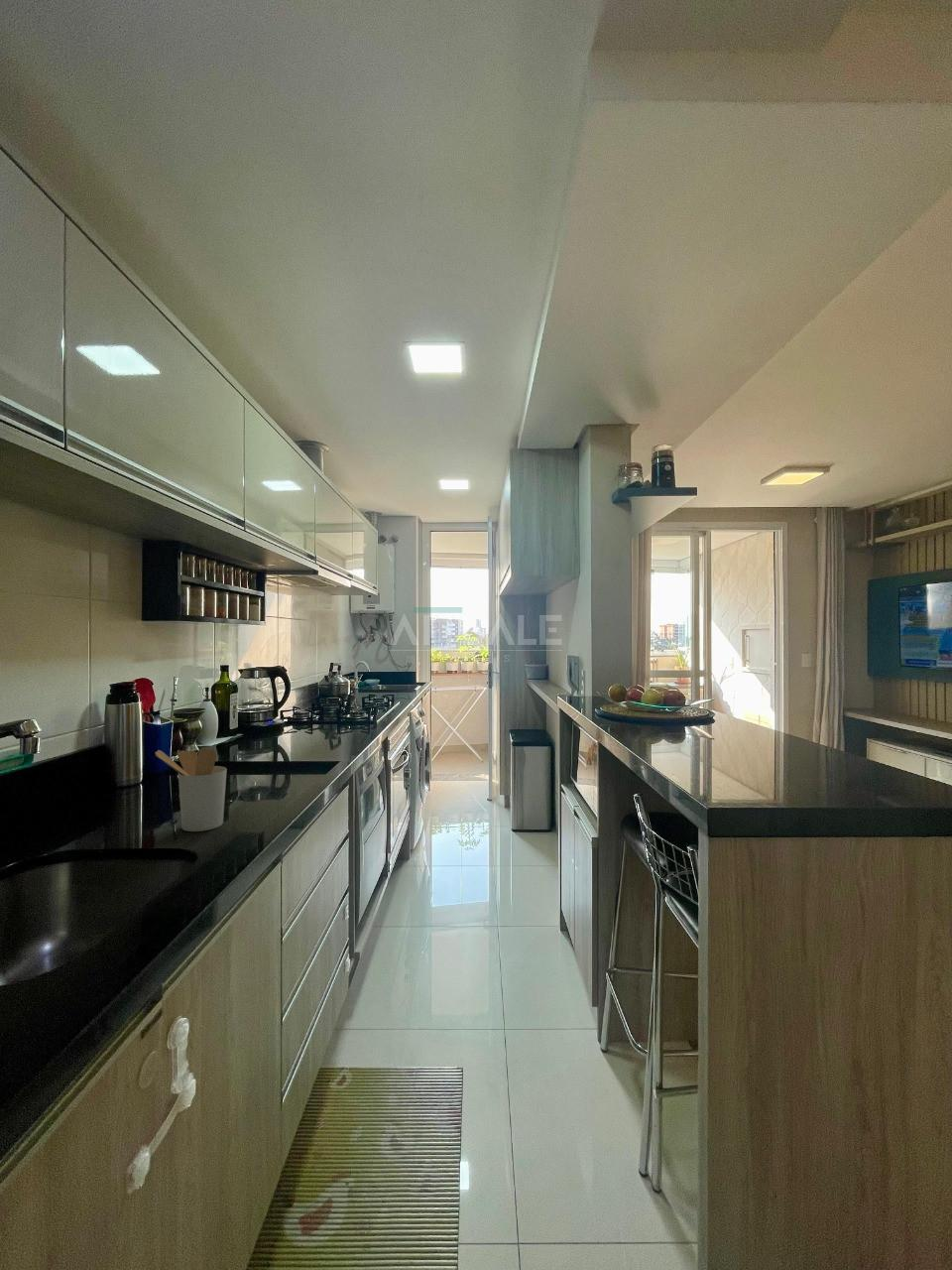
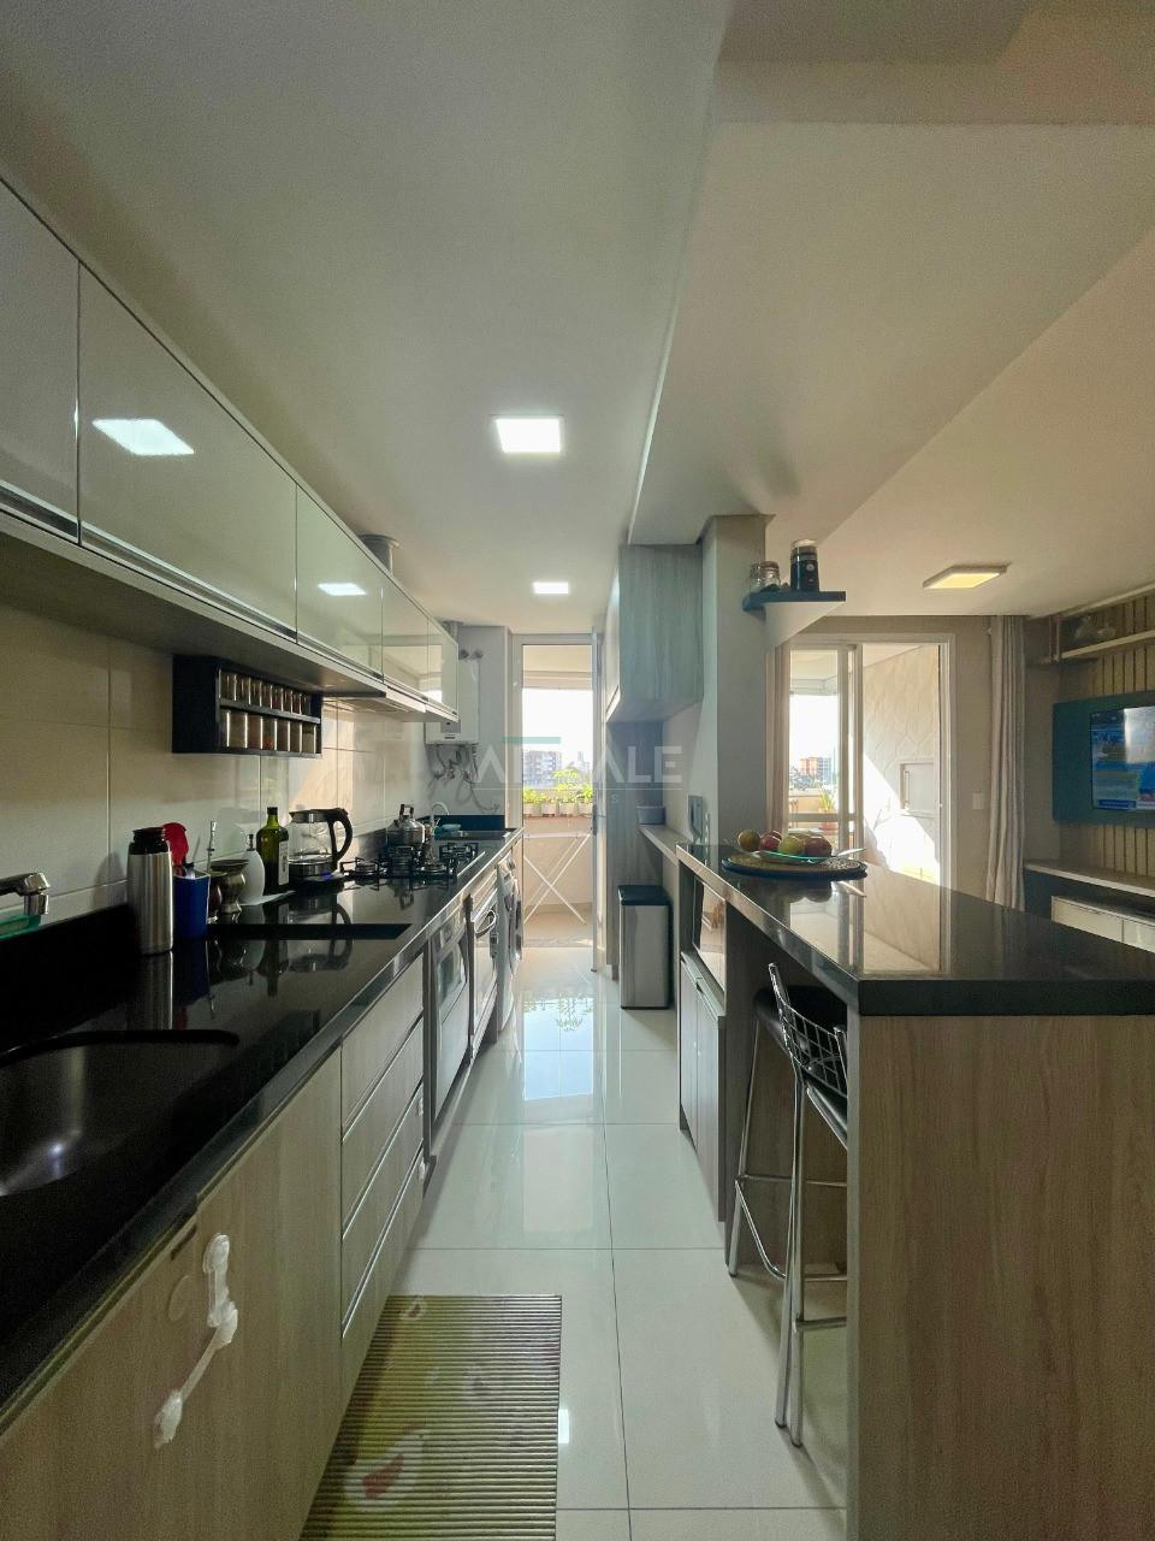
- utensil holder (189, 786)
